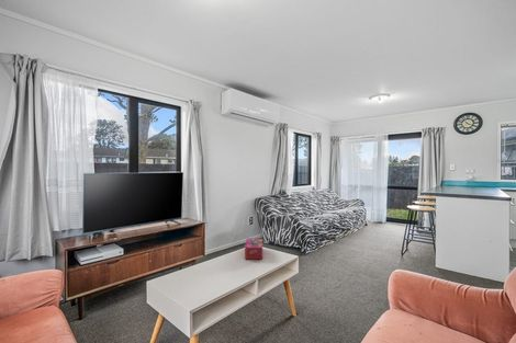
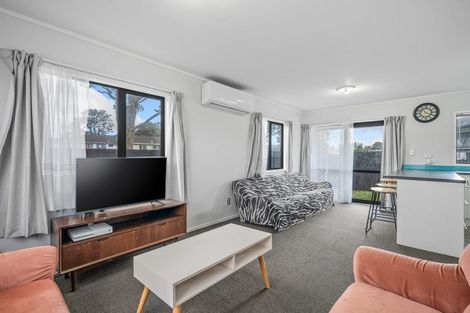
- tissue box (254, 248)
